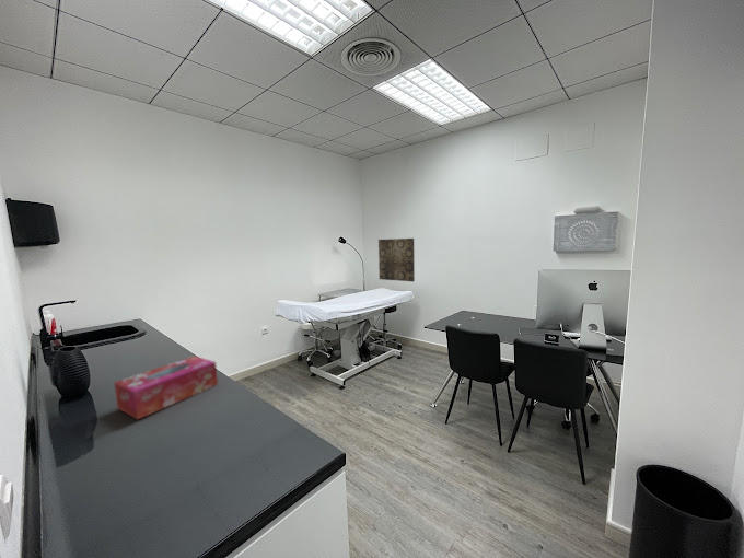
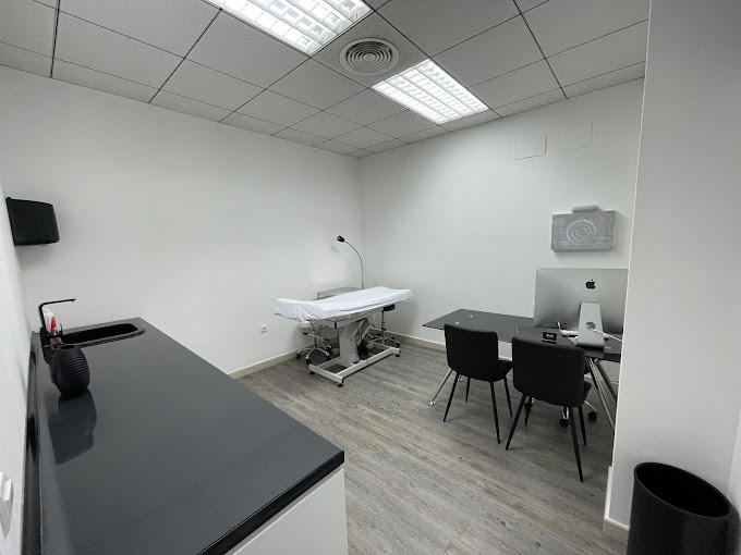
- tissue box (170, 383)
- wall art (395, 259)
